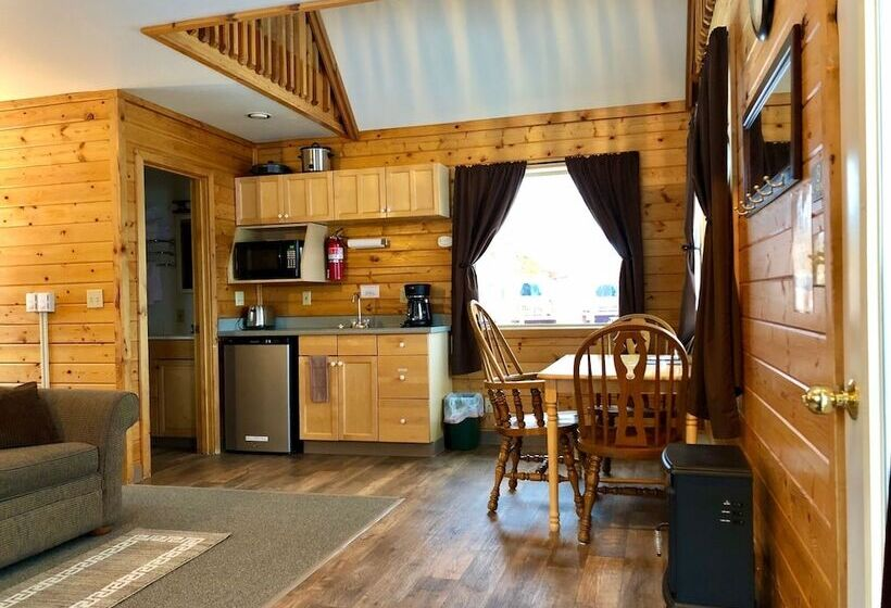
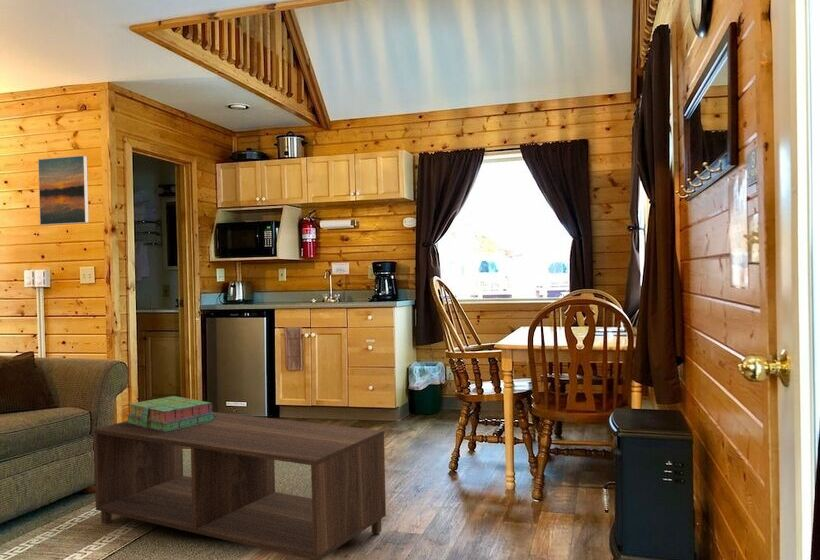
+ stack of books (170, 412)
+ coffee table (236, 478)
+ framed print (63, 190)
